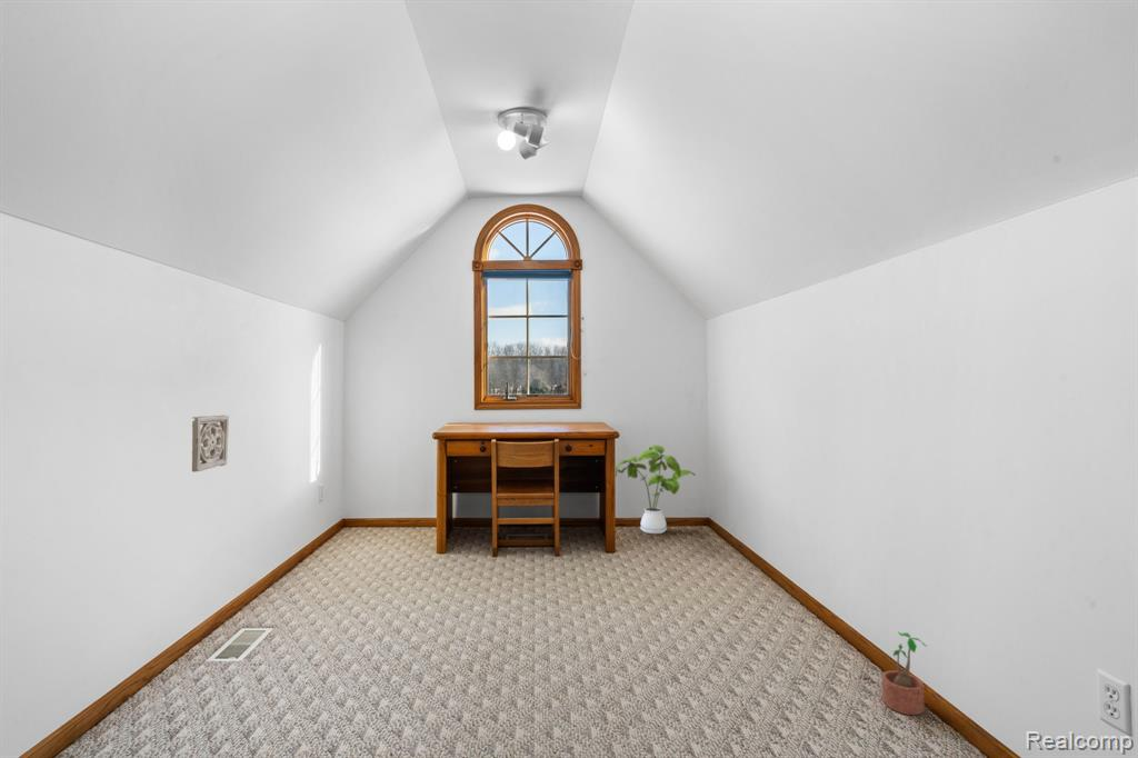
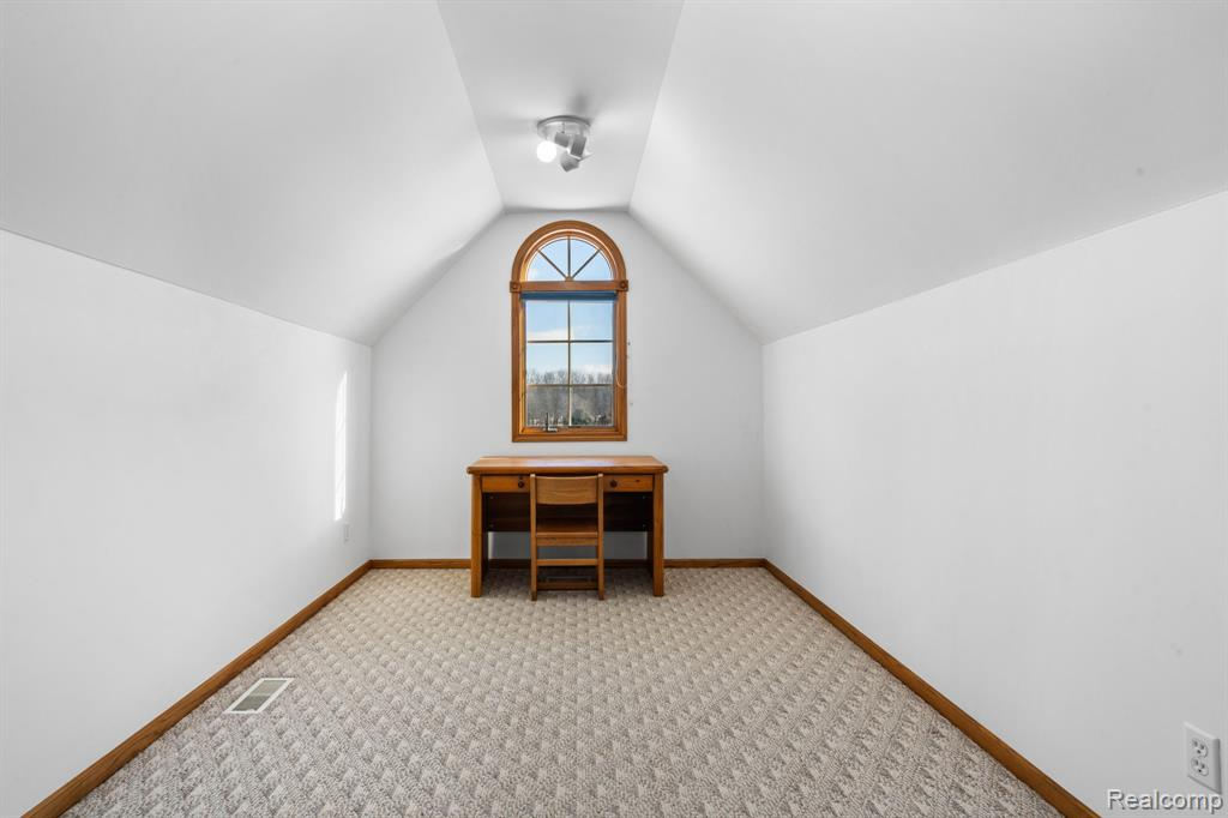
- wall ornament (210, 442)
- potted plant (907, 670)
- house plant (660, 489)
